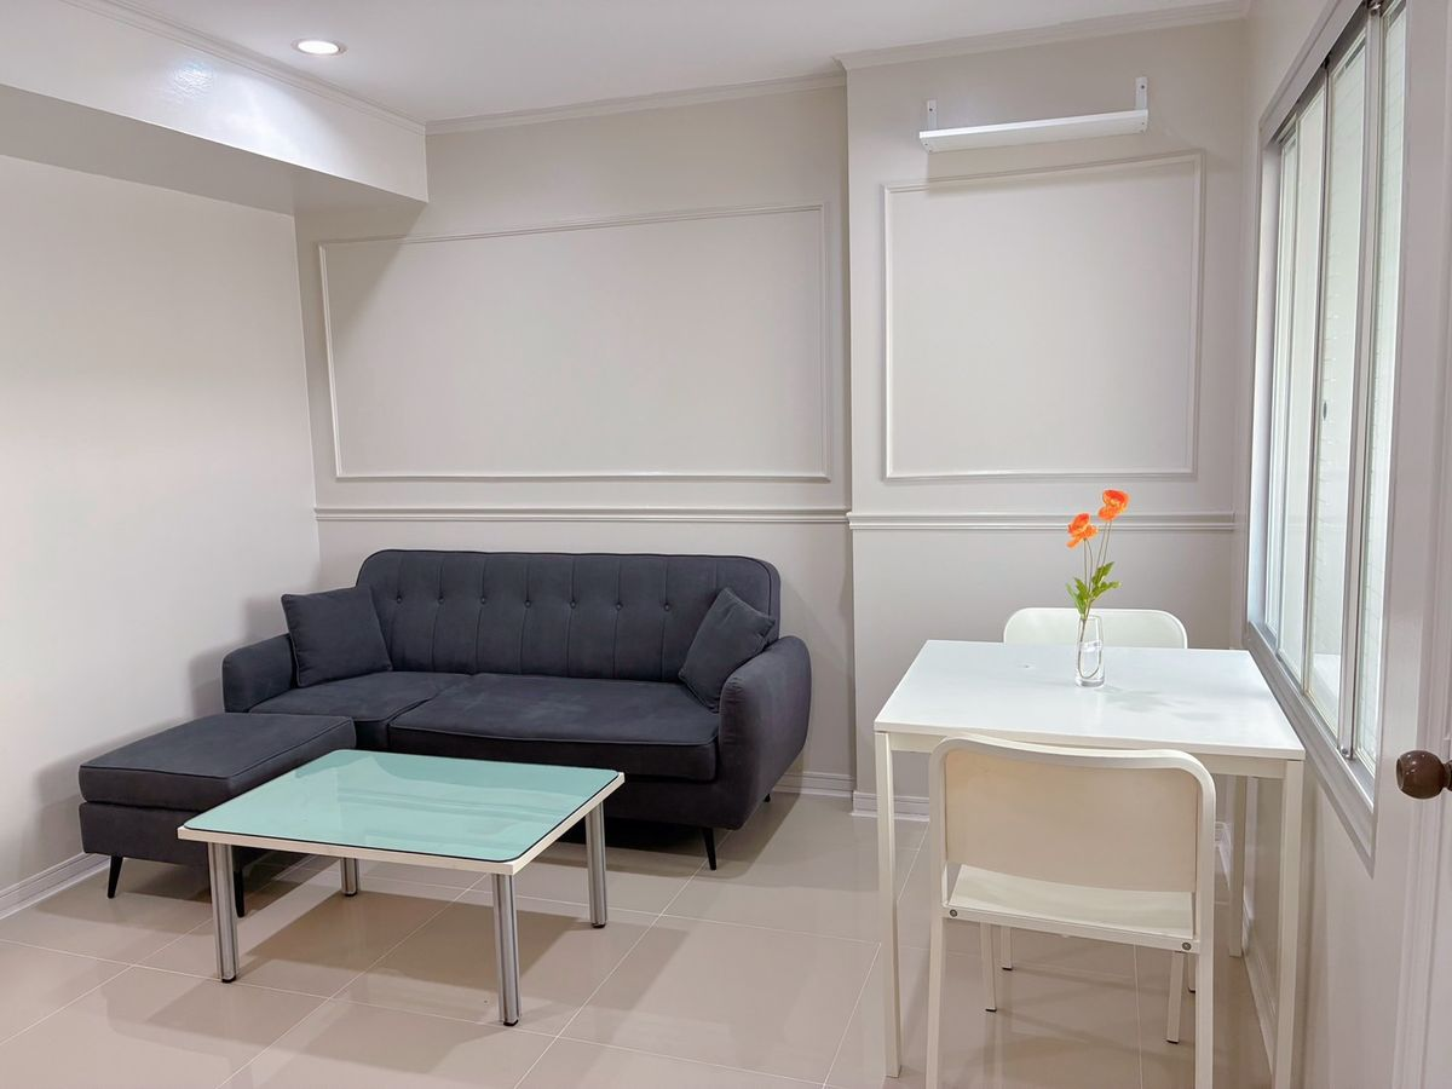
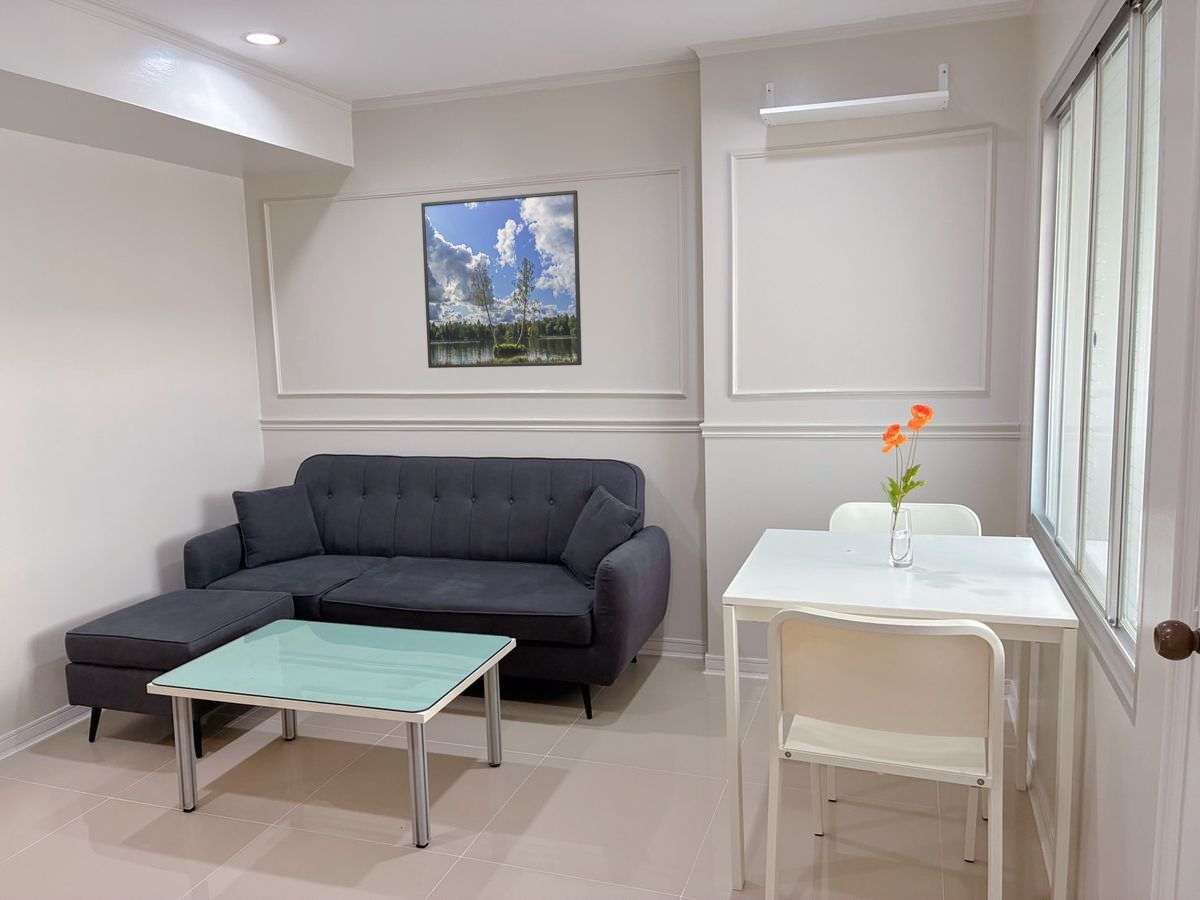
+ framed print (500, 282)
